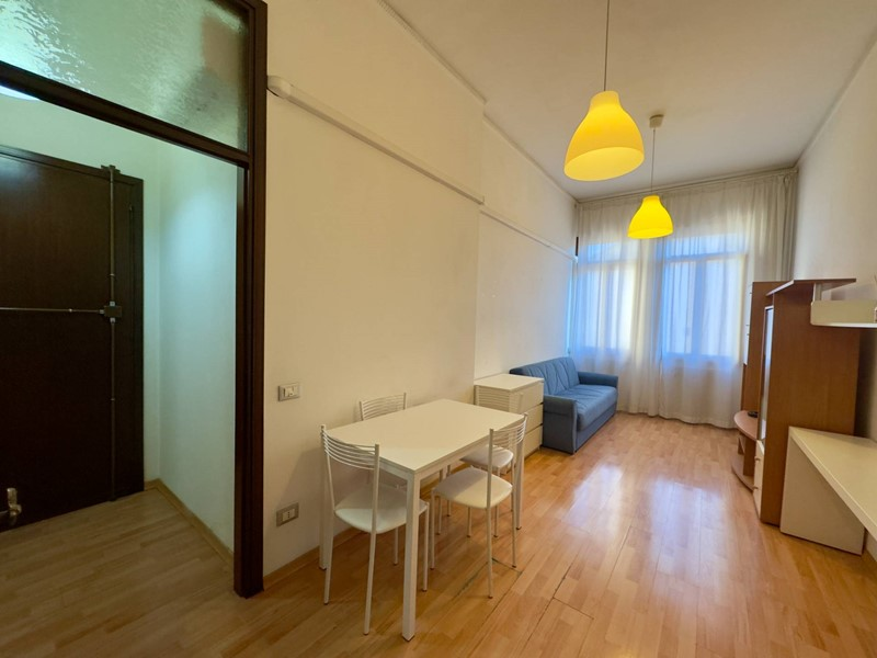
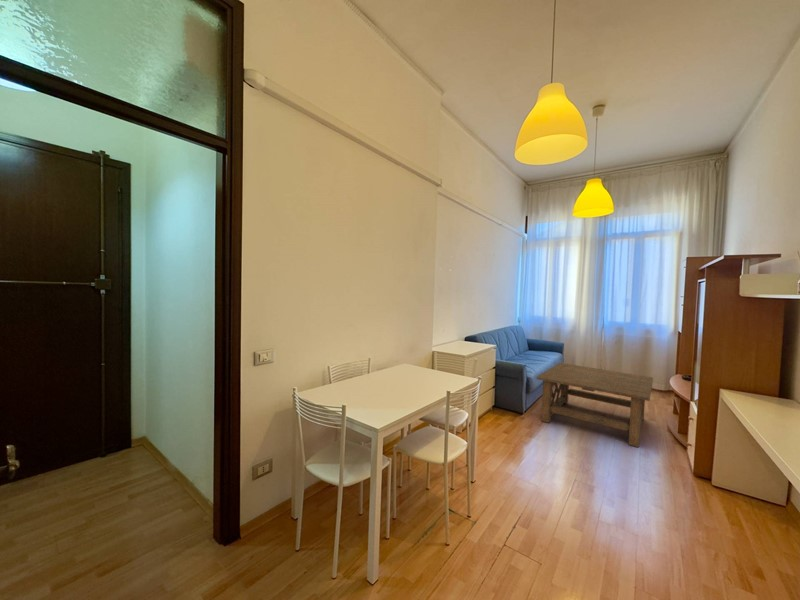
+ coffee table (594, 398)
